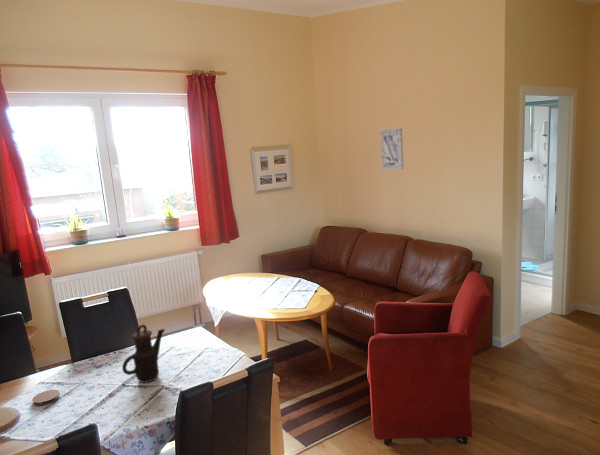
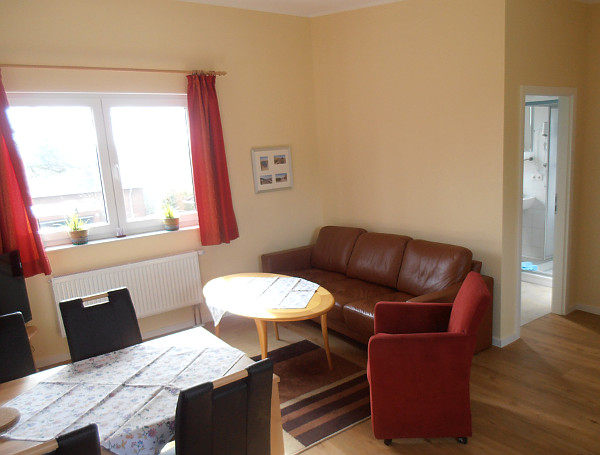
- coaster (46, 397)
- teapot (144, 351)
- wall art (391, 149)
